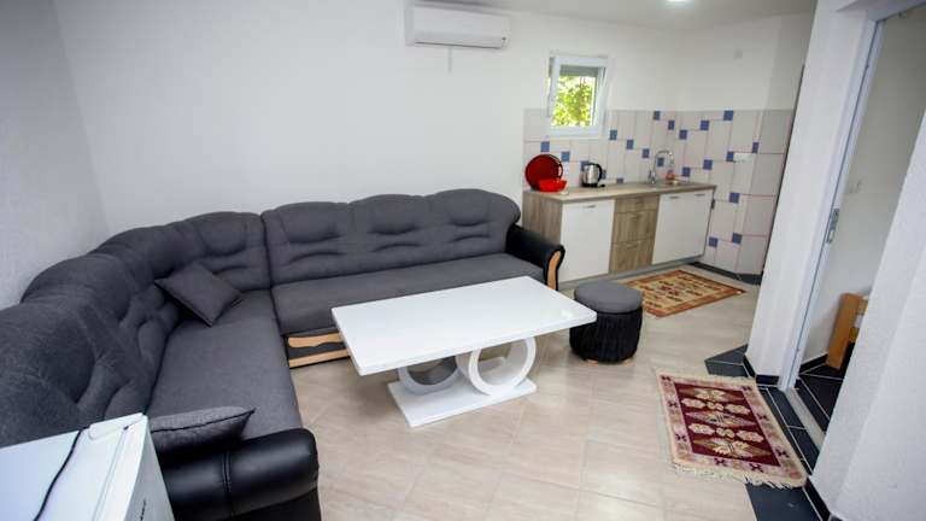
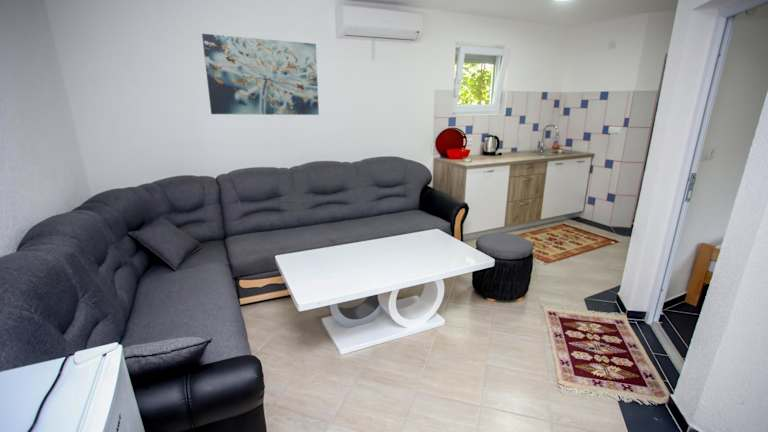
+ wall art (265, 77)
